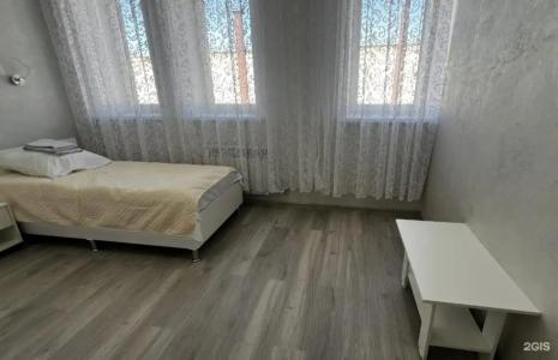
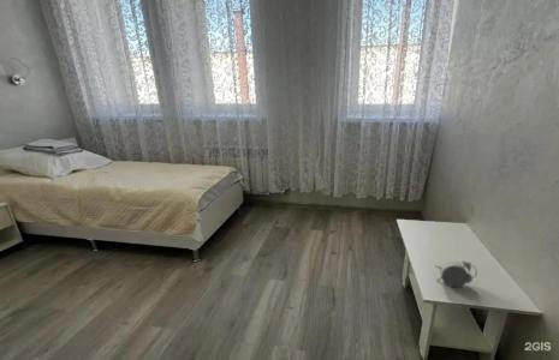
+ alarm clock (456, 272)
